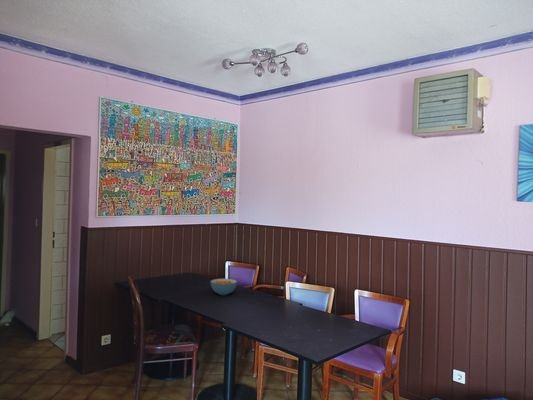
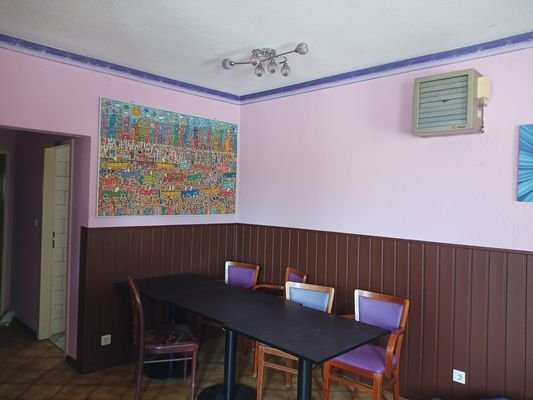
- cereal bowl (223, 287)
